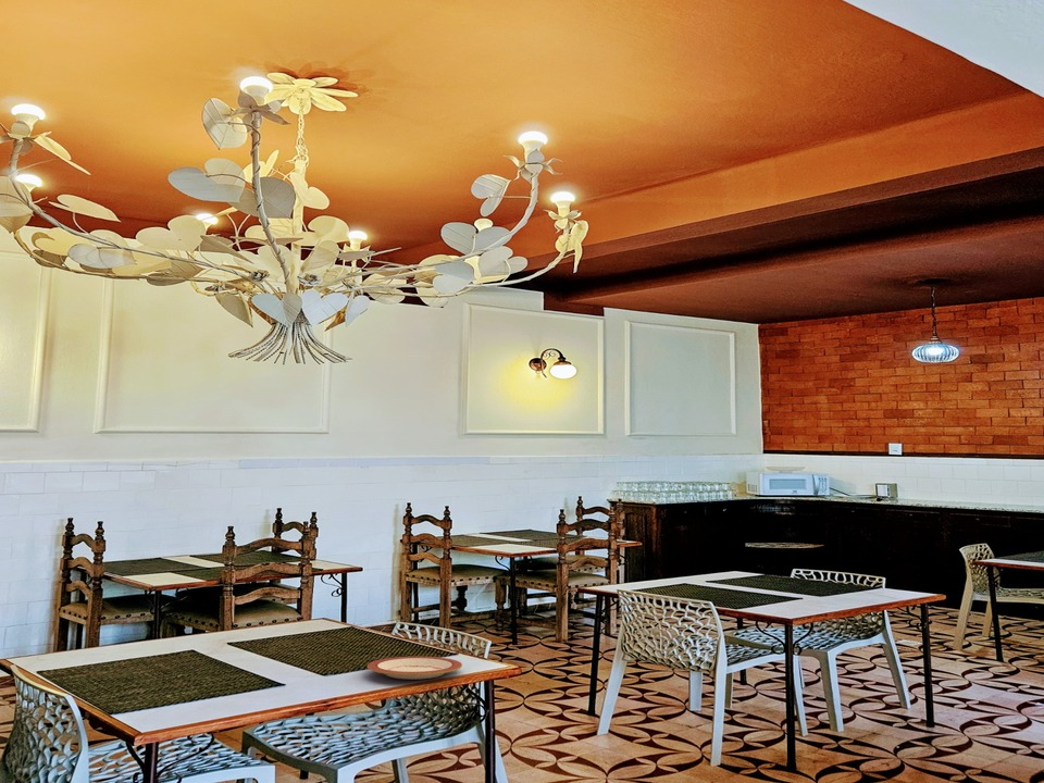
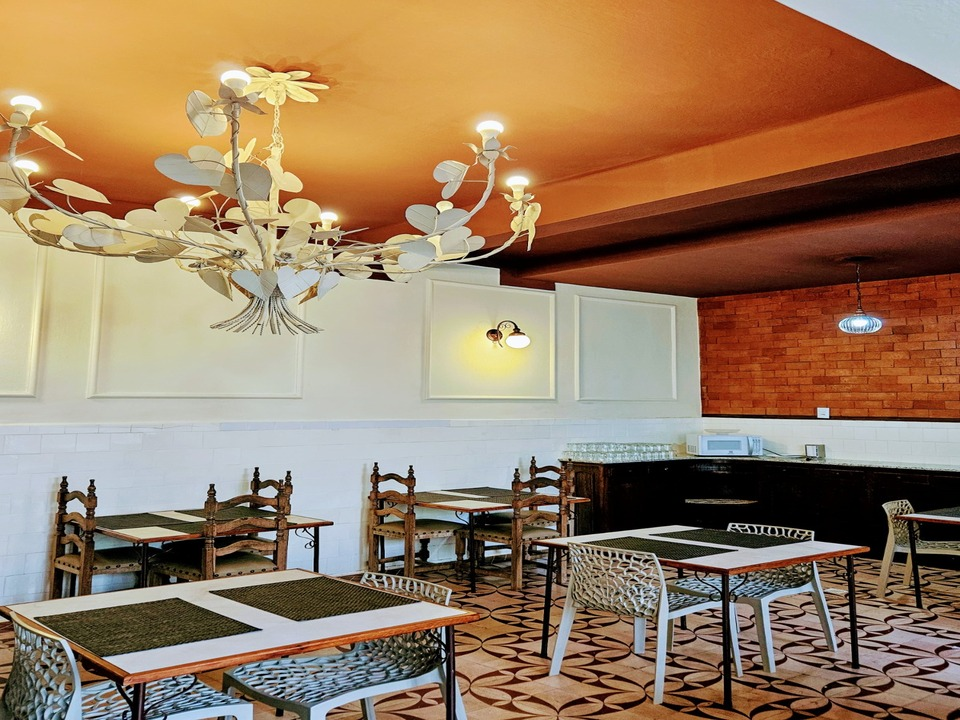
- plate (414, 668)
